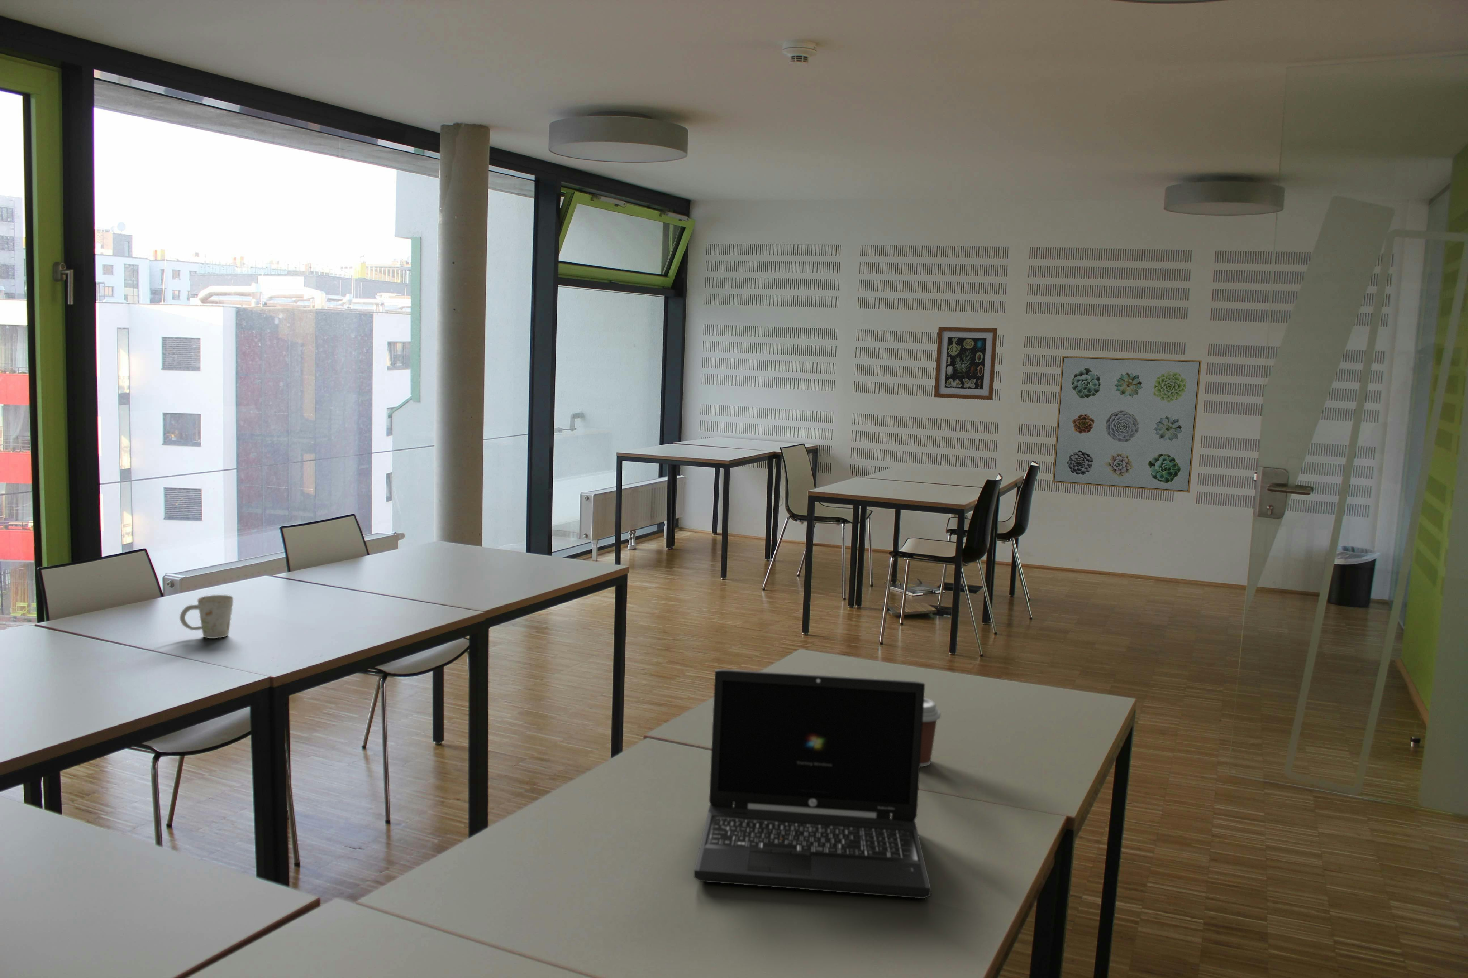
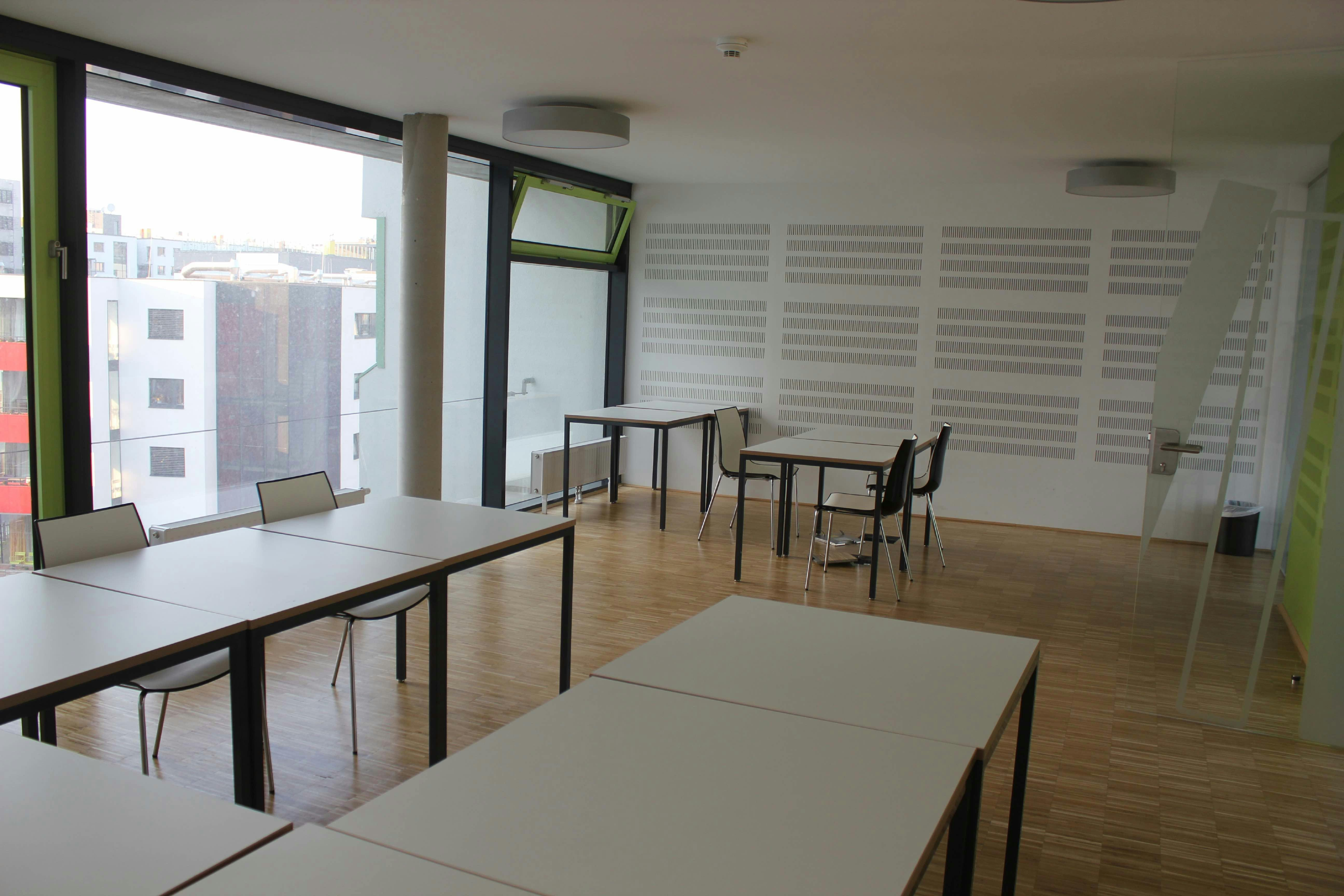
- wall art (966, 363)
- laptop (815, 776)
- wall art (1125, 422)
- coffee cup (922, 732)
- mug (206, 617)
